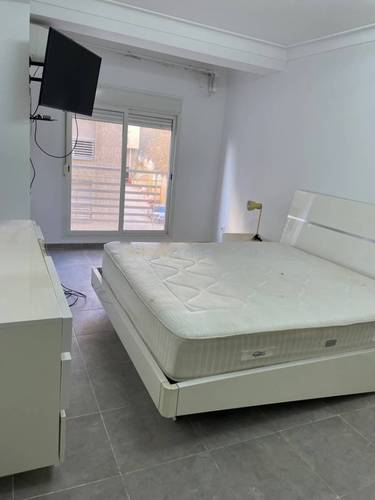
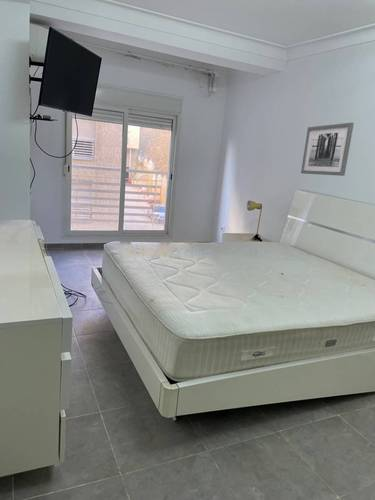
+ wall art (325, 150)
